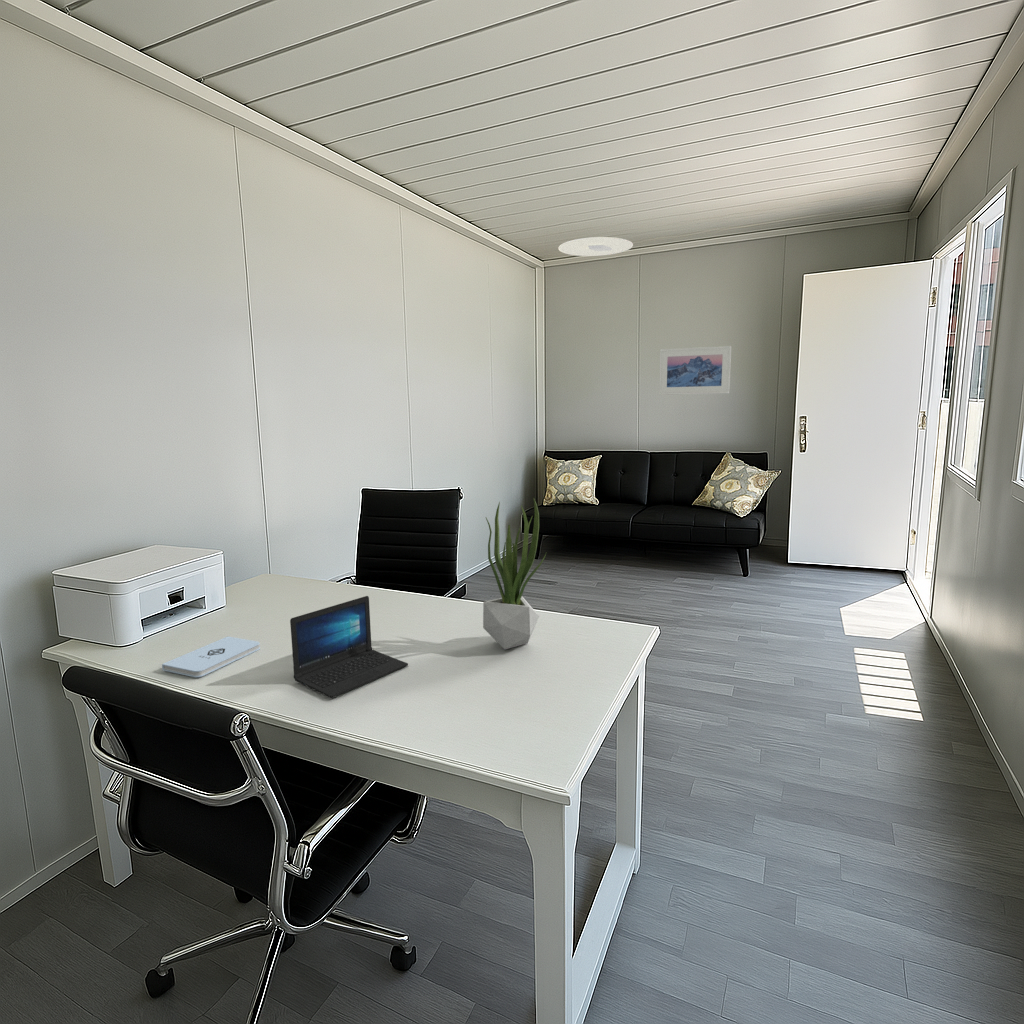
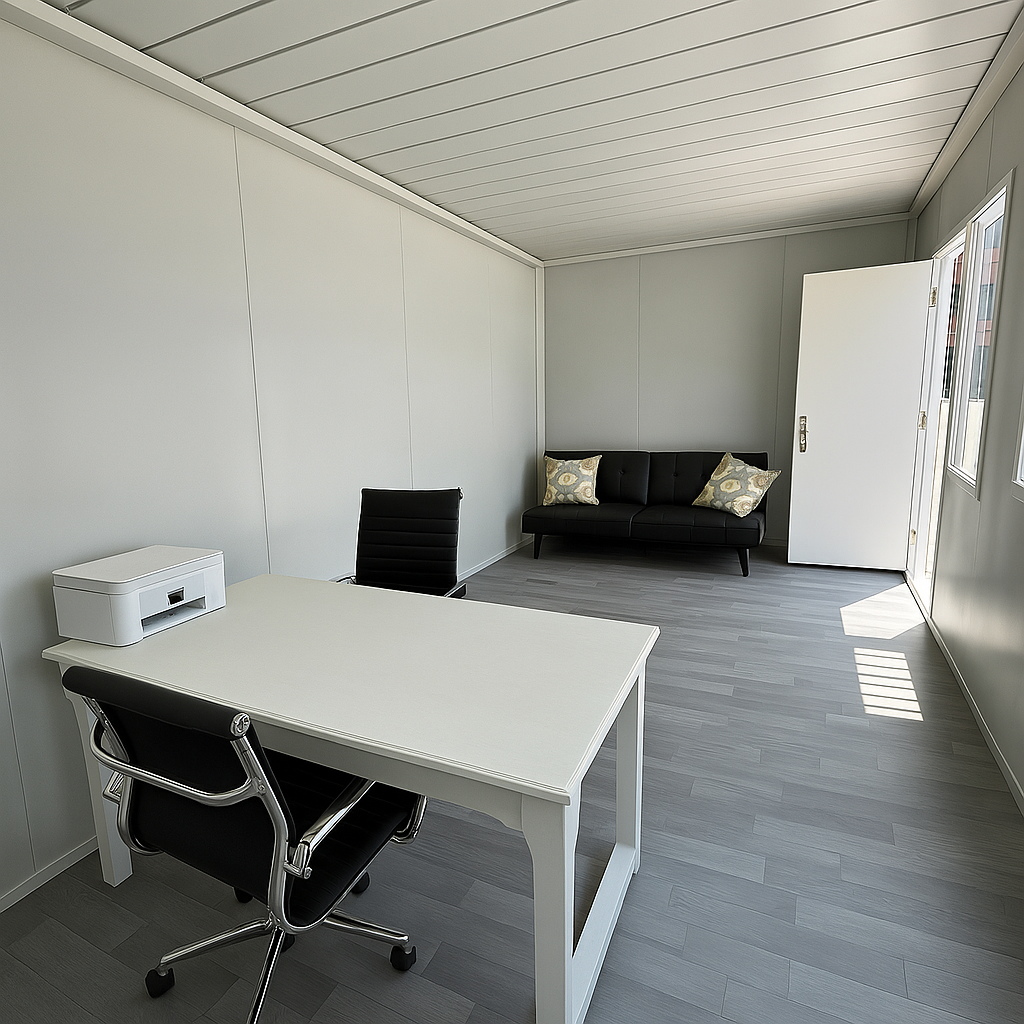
- notepad (214, 655)
- potted plant (515, 573)
- ceiling light (595, 243)
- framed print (694, 371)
- laptop (350, 643)
